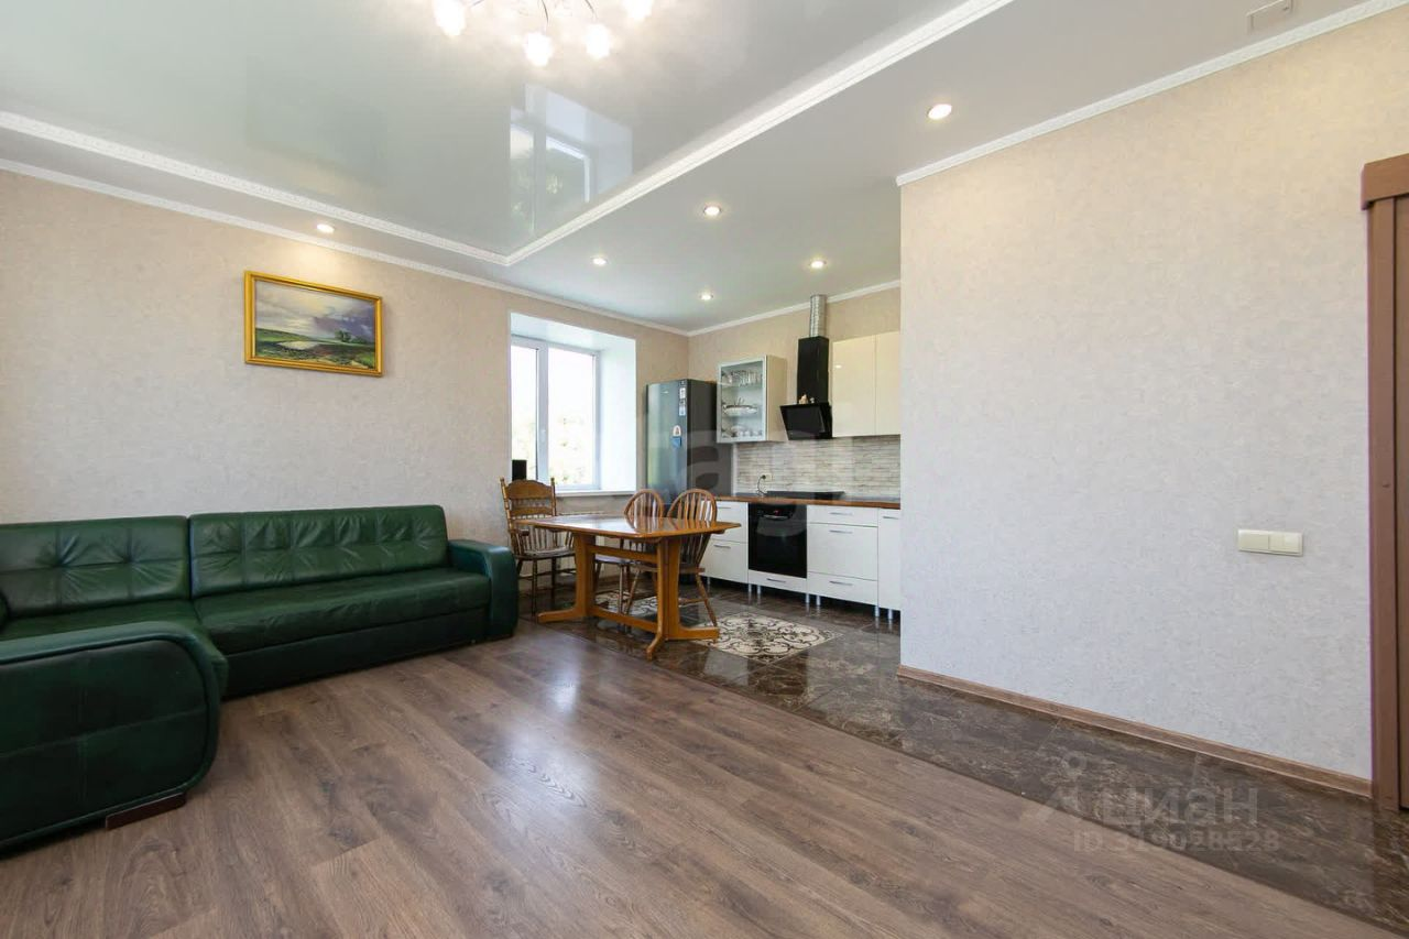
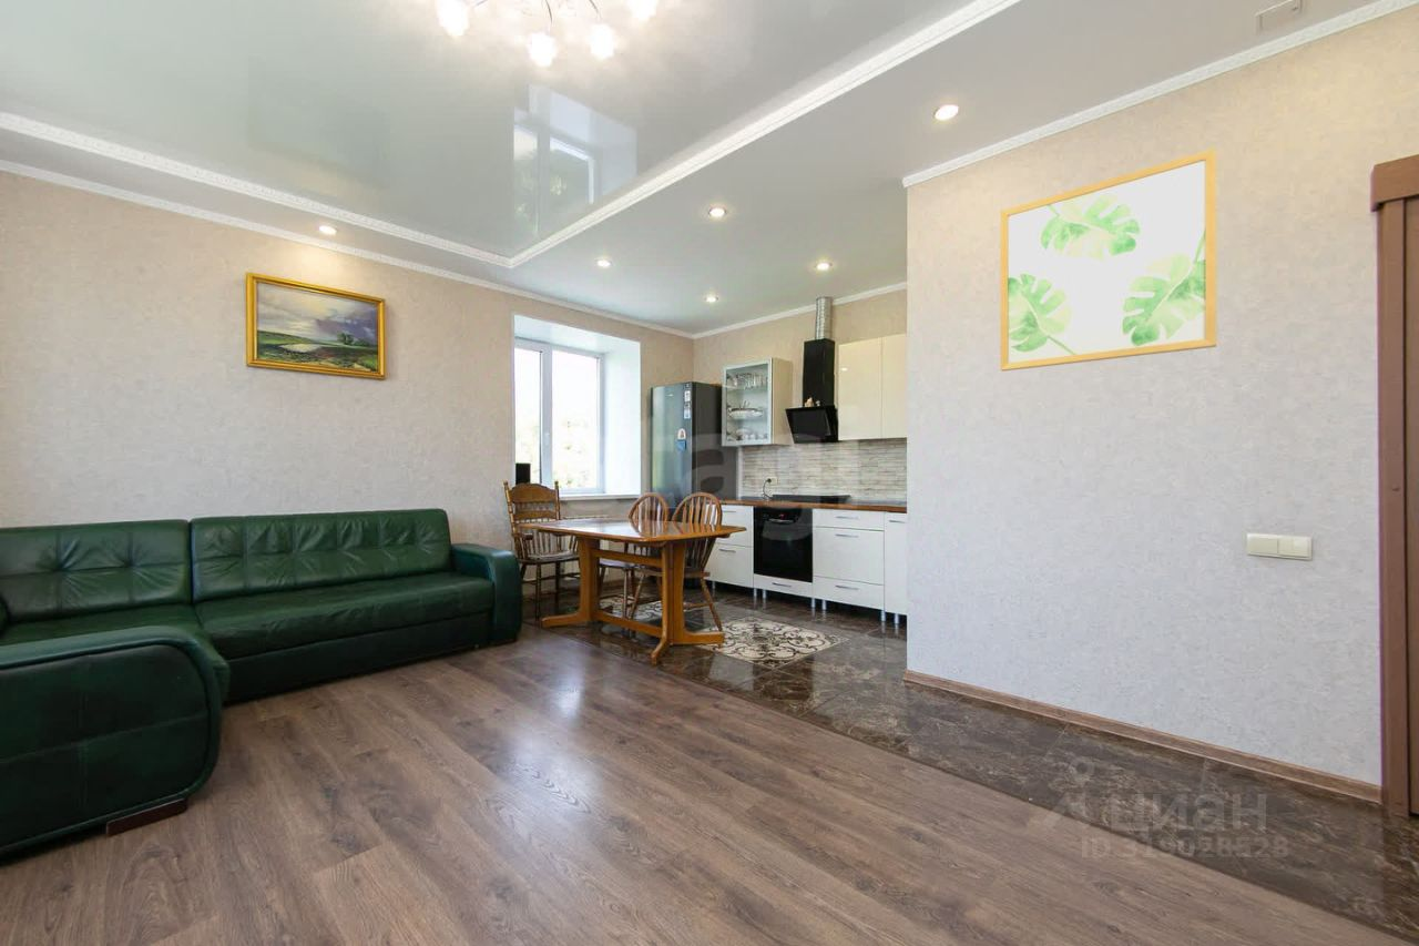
+ wall art (1096, 272)
